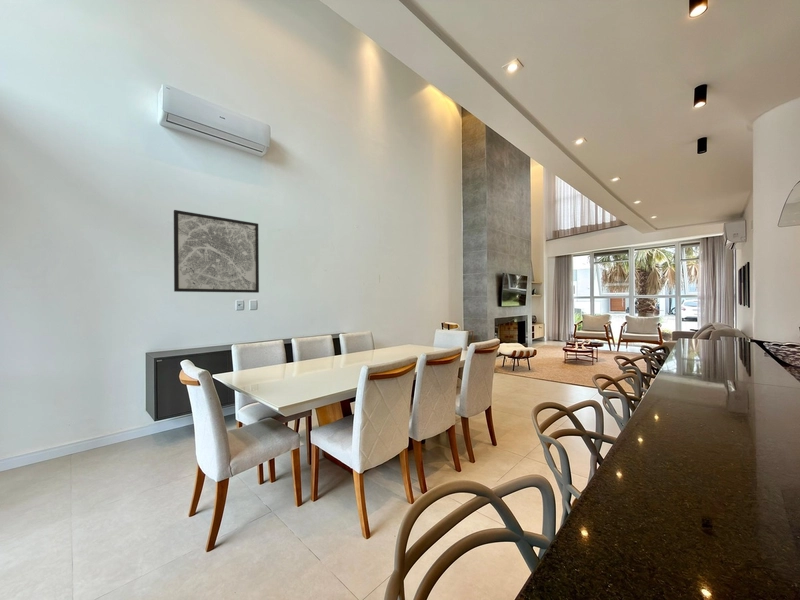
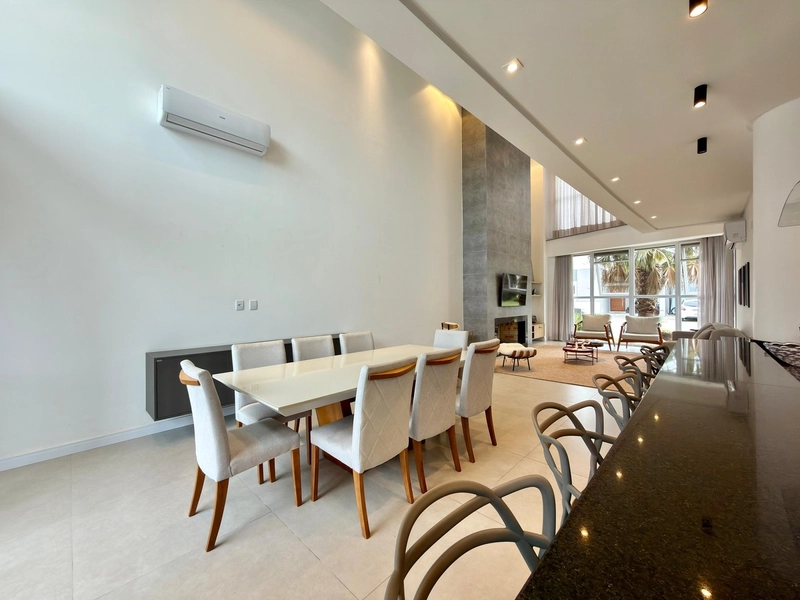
- wall art (219, 254)
